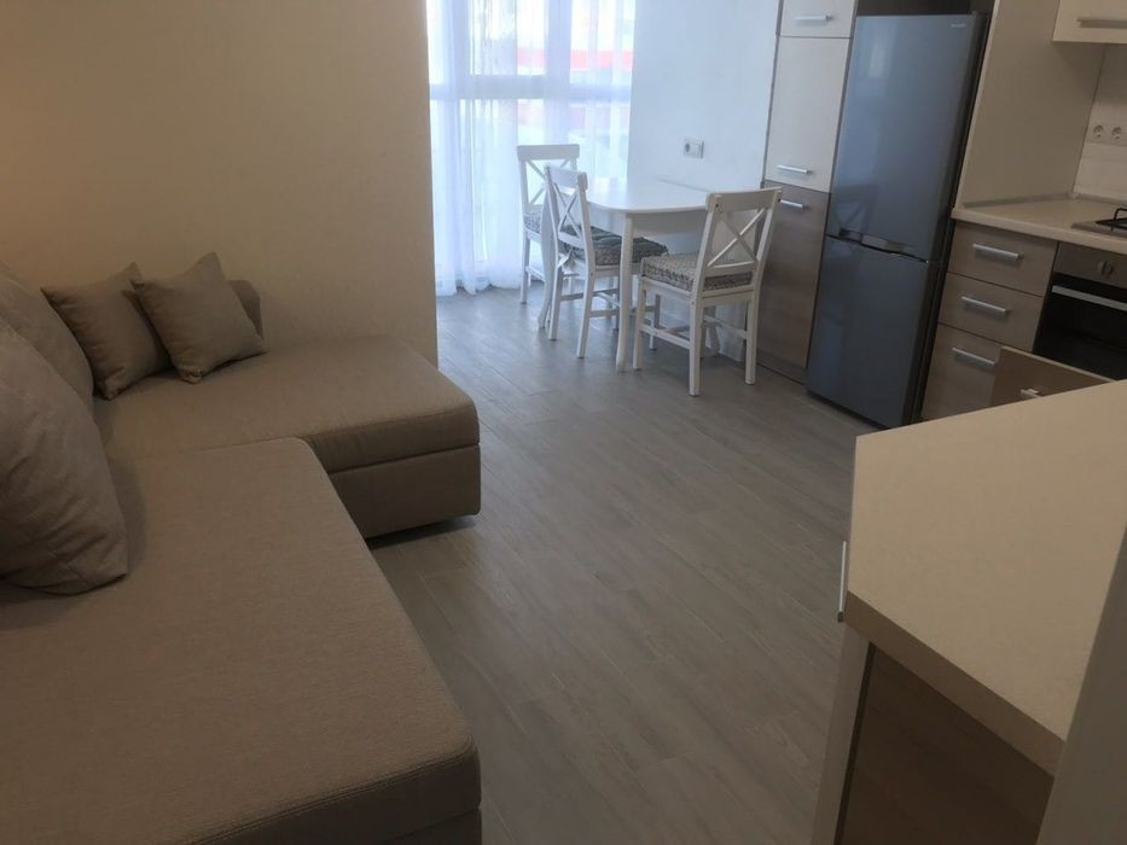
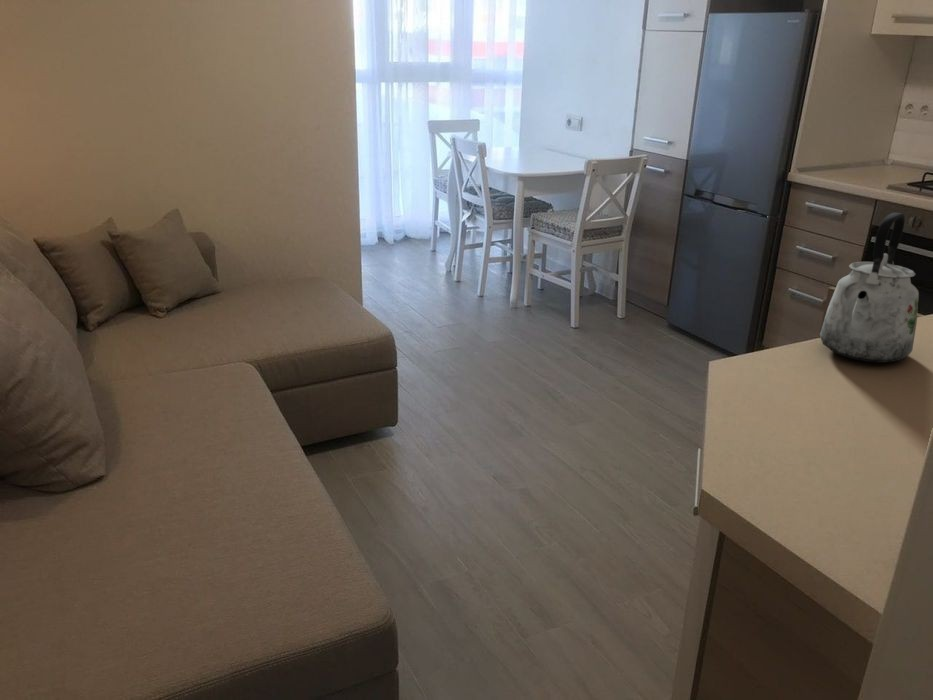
+ kettle (874, 289)
